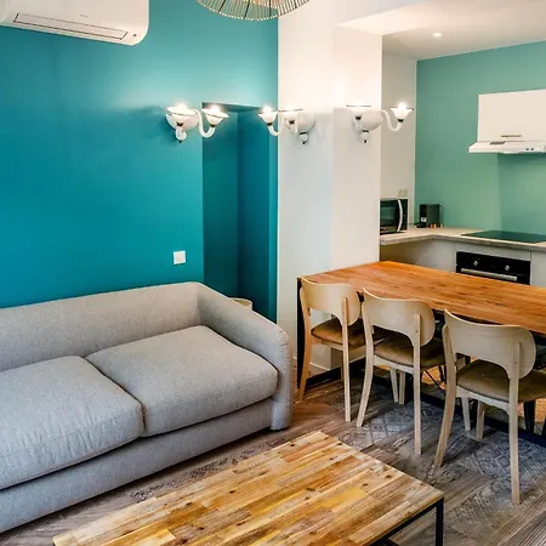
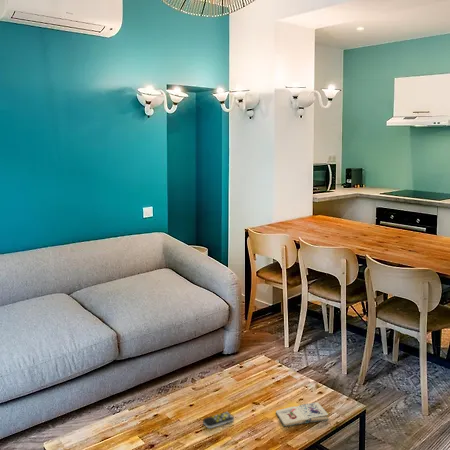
+ paperback book (304, 412)
+ remote control (218, 419)
